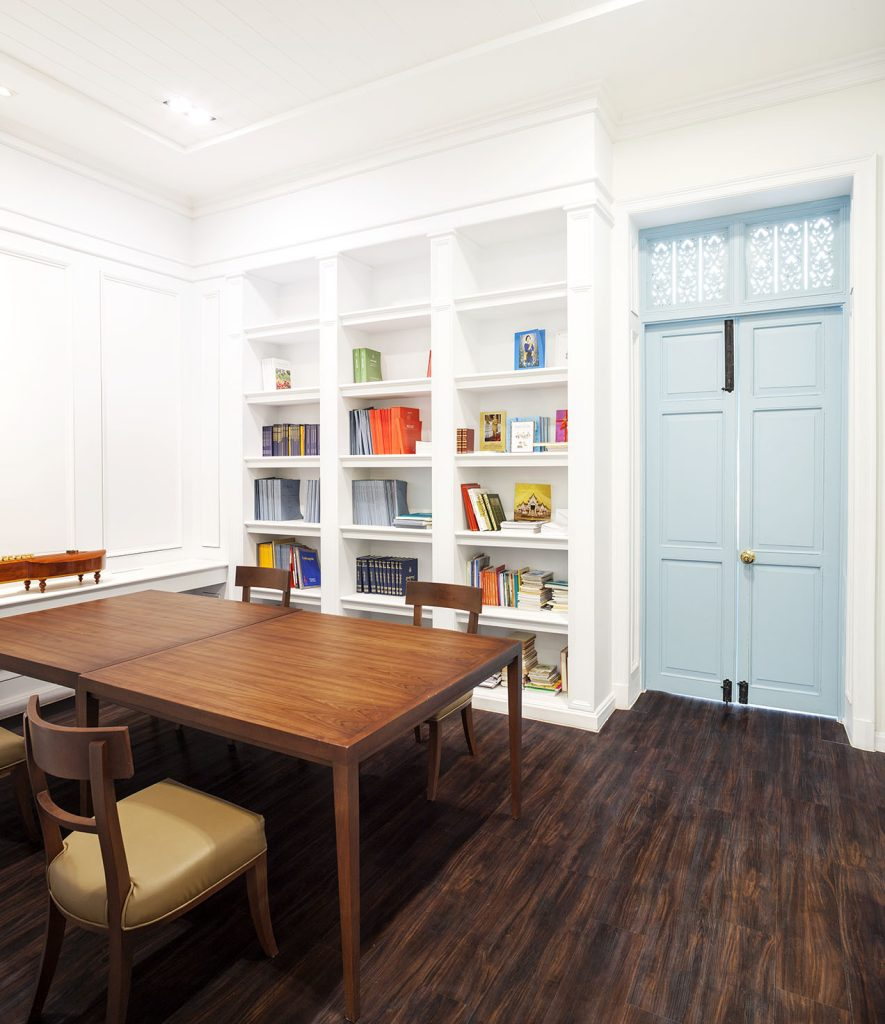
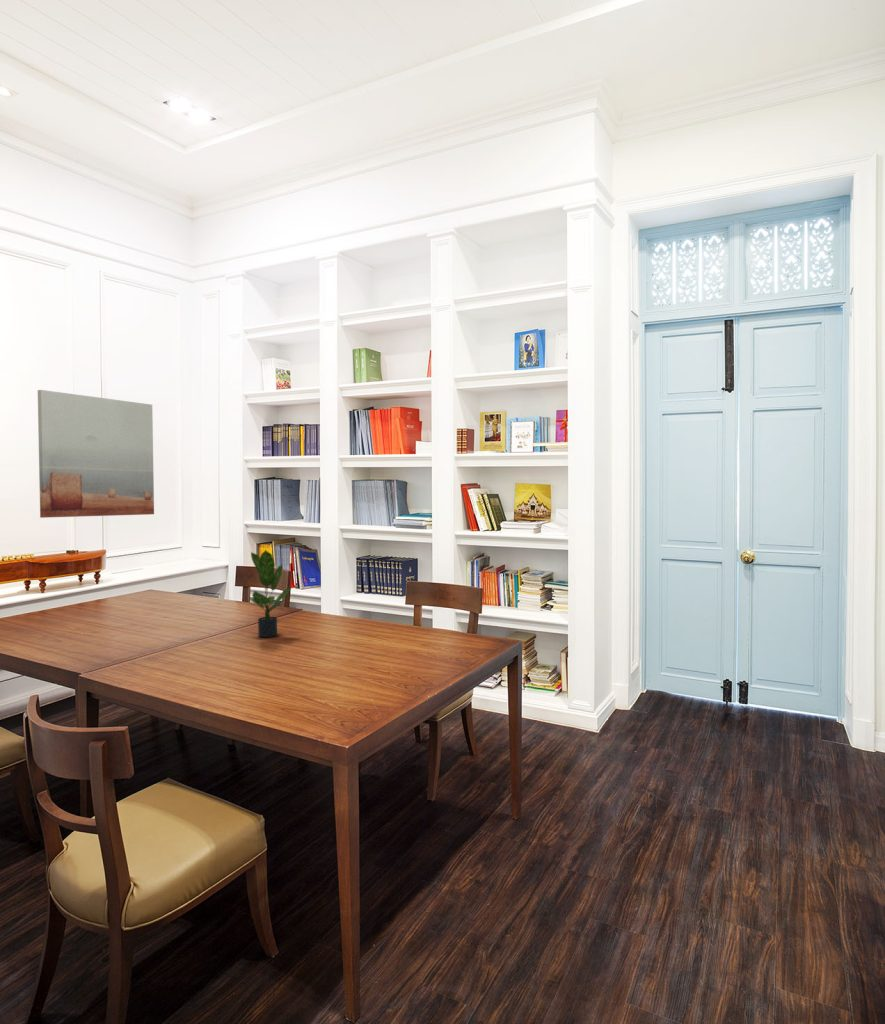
+ potted plant (265, 593)
+ wall art (100, 457)
